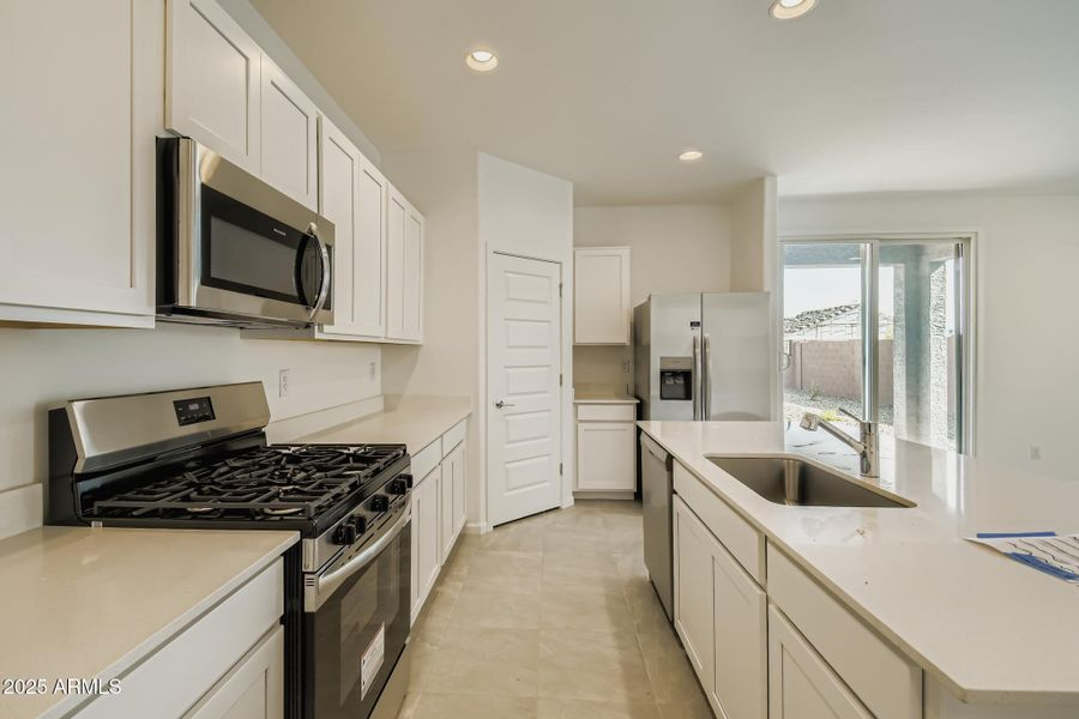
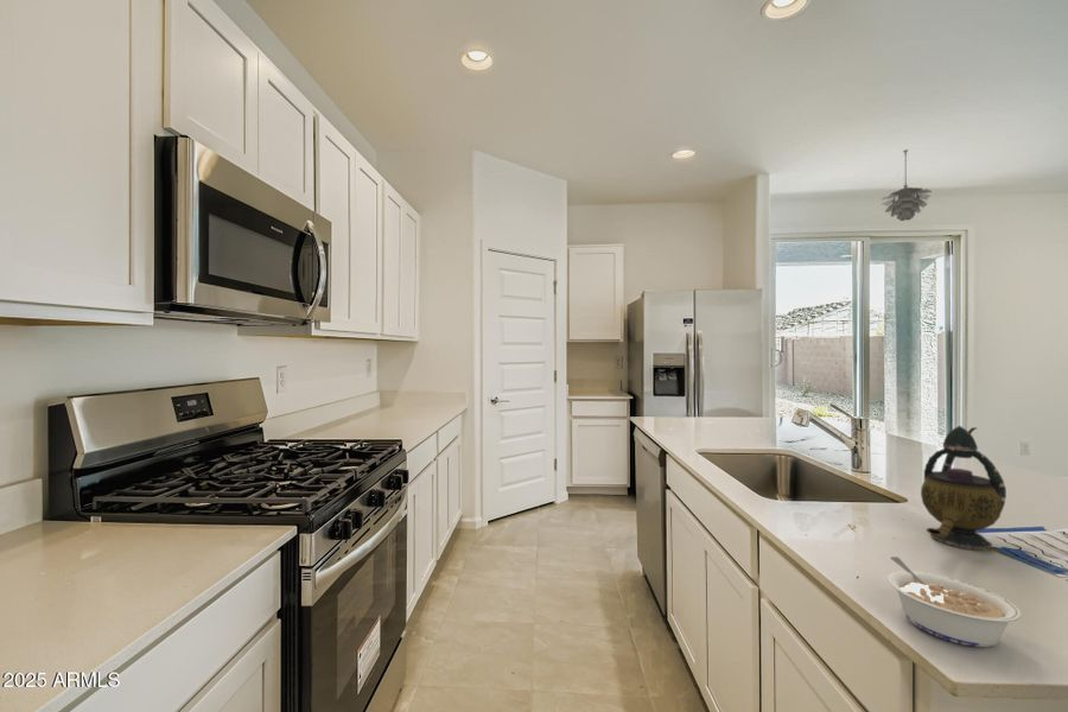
+ pendant light (905, 184)
+ legume (943, 605)
+ teapot (954, 485)
